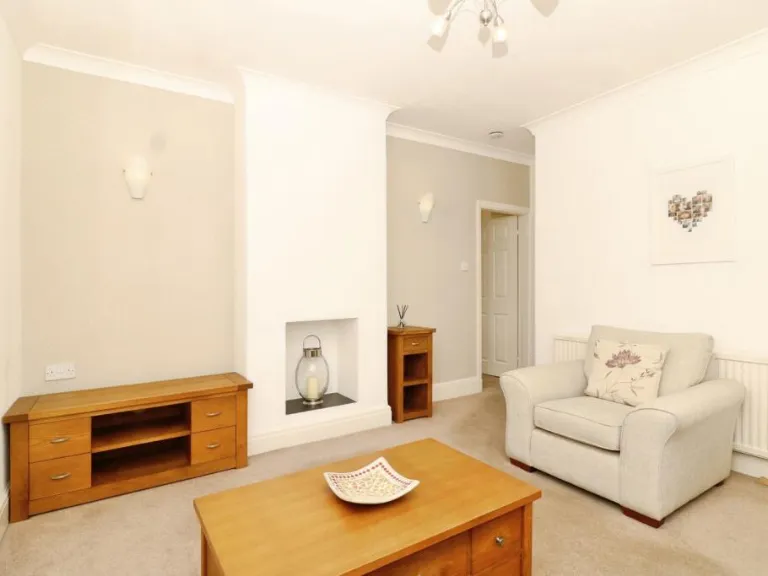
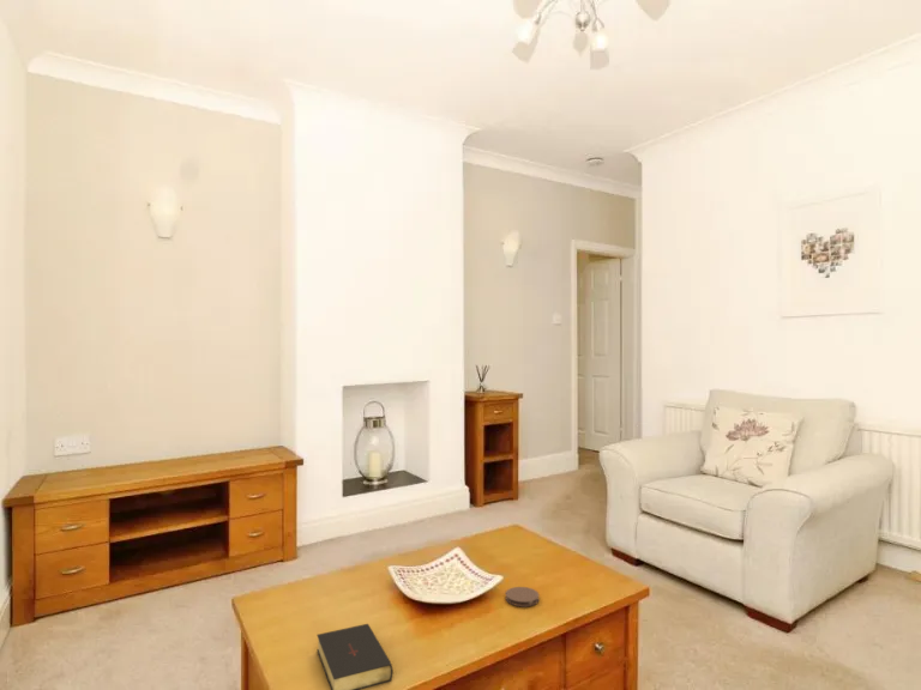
+ coaster (522, 595)
+ bible (350, 652)
